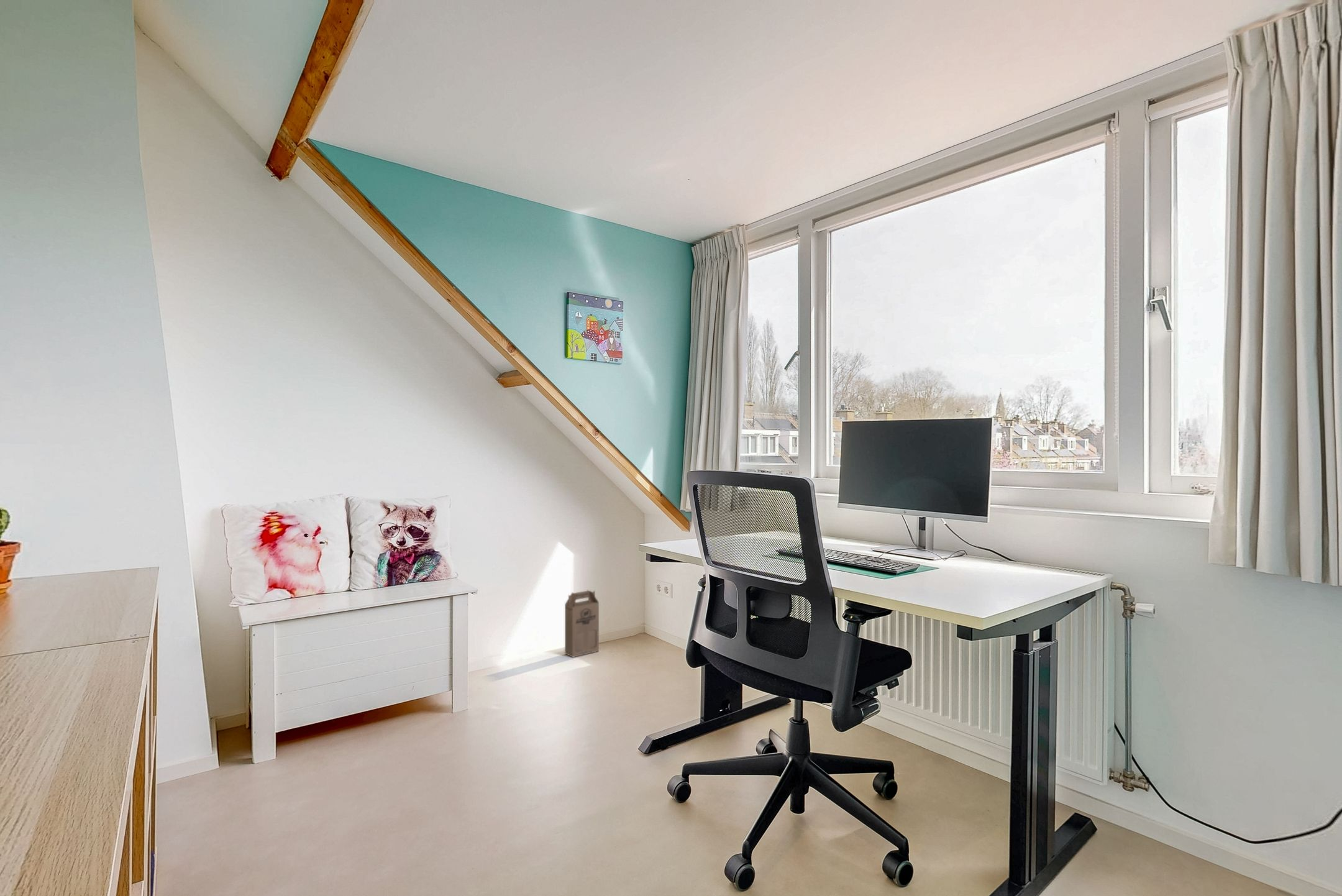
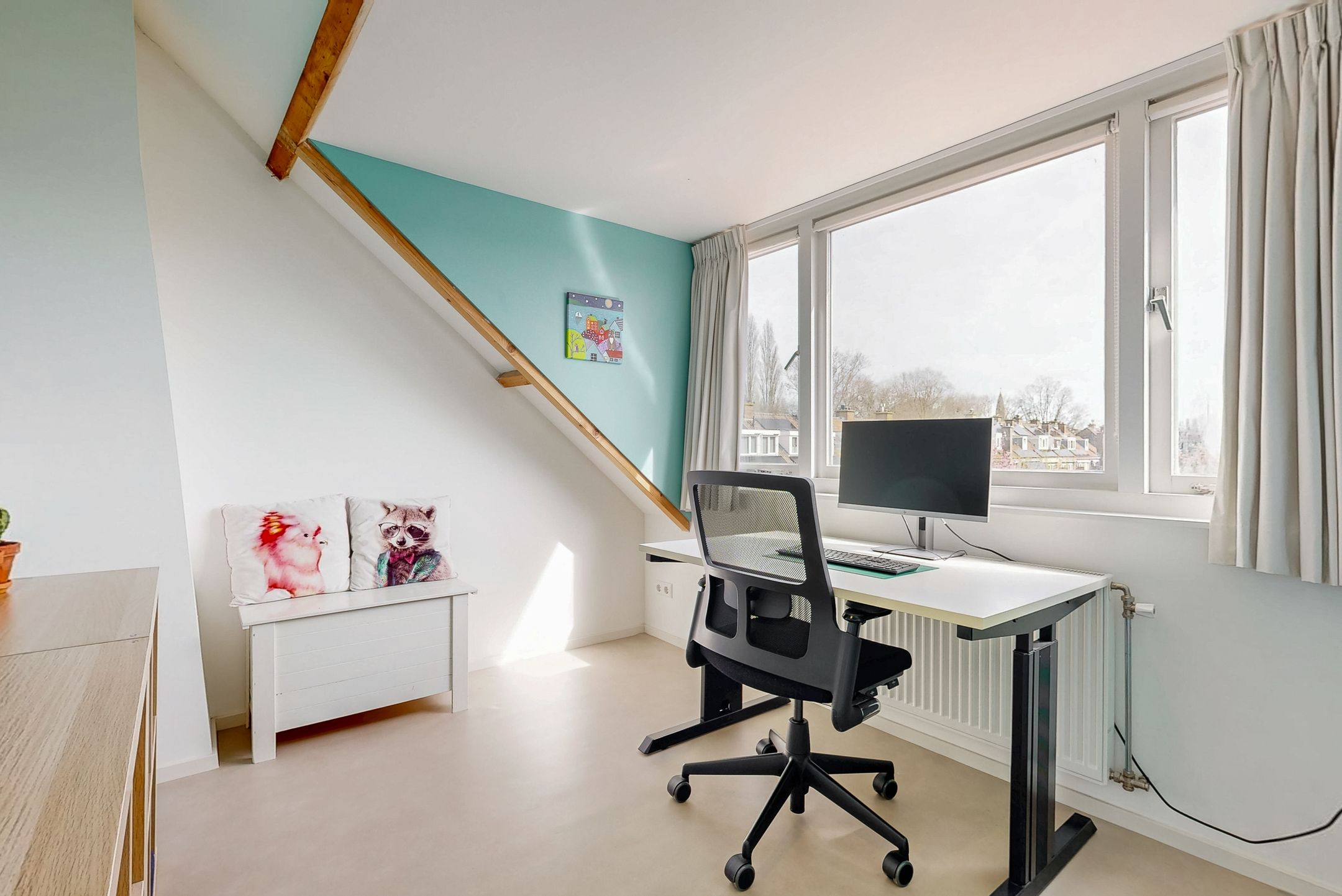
- cardboard box (582, 622)
